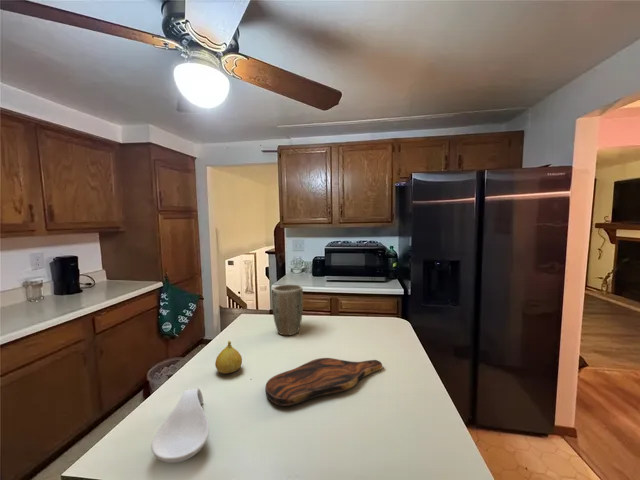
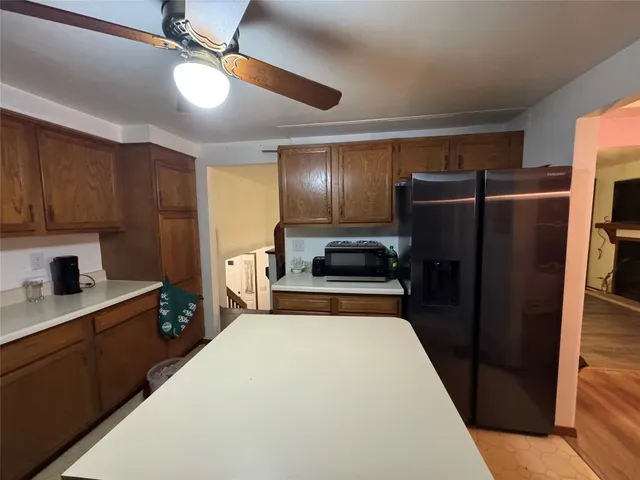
- cutting board (326, 374)
- spoon rest (185, 419)
- plant pot (288, 309)
- fruit (229, 356)
